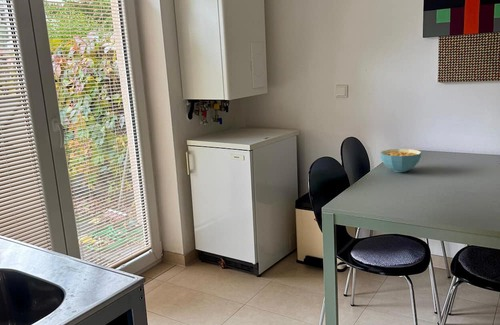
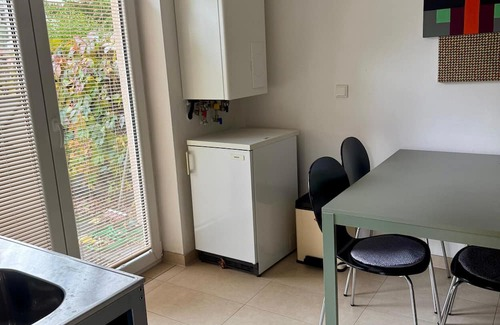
- cereal bowl (400, 161)
